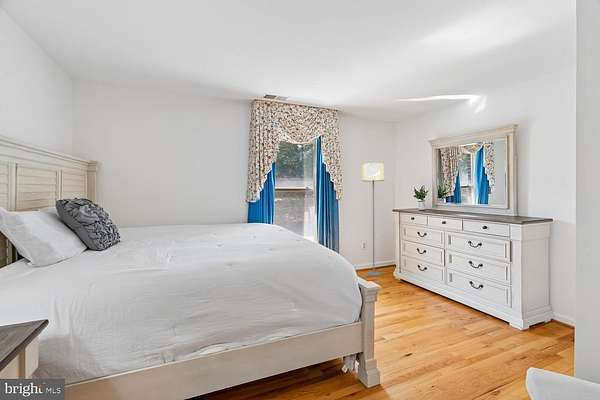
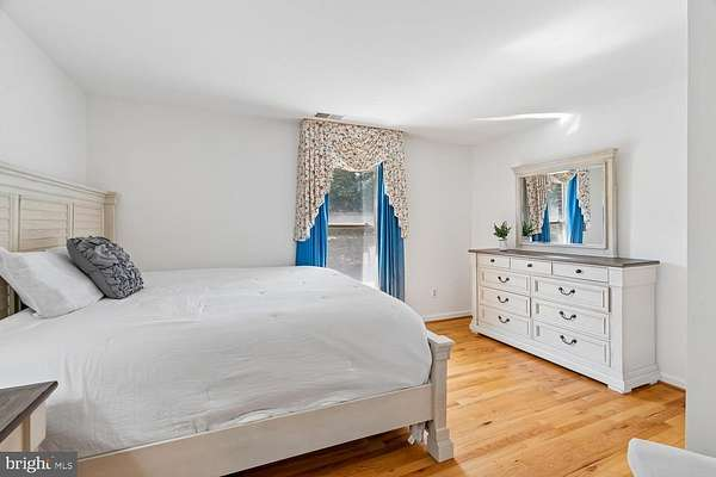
- floor lamp (373, 218)
